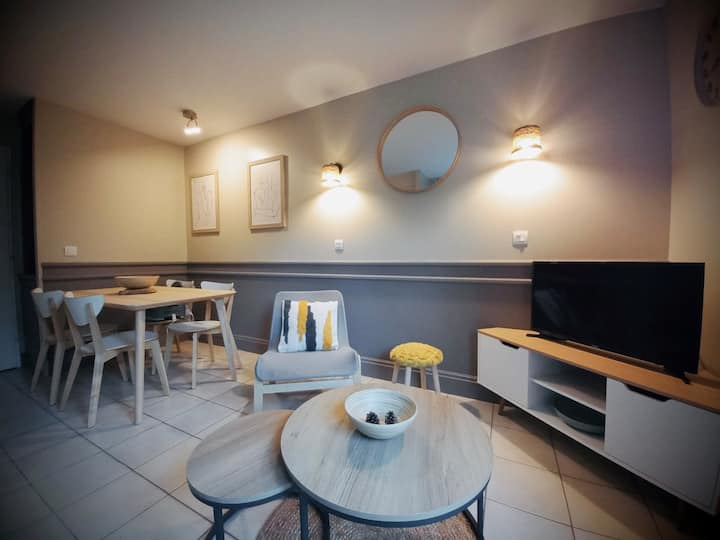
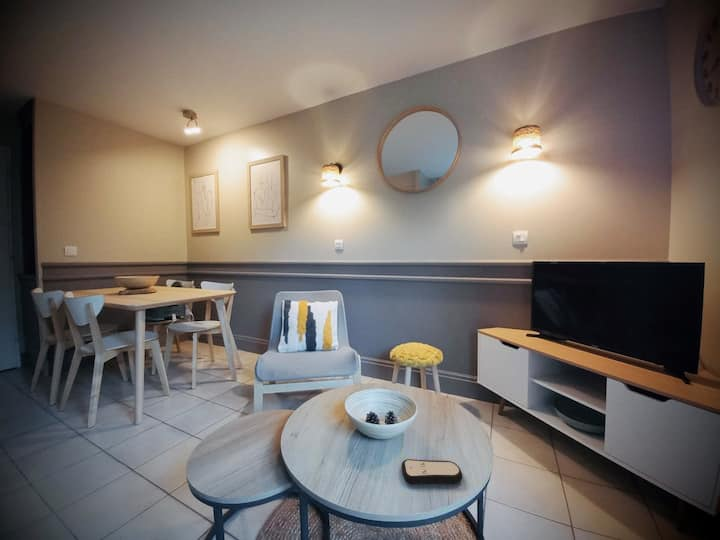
+ remote control (431, 470)
